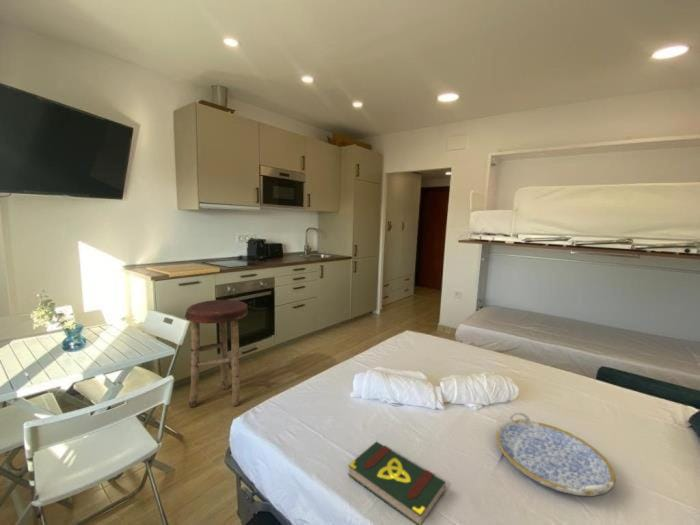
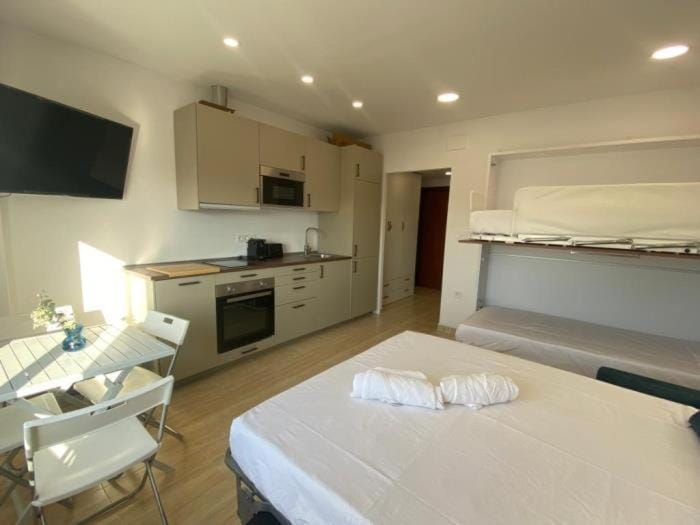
- stool (220, 353)
- book (395, 477)
- serving tray (550, 452)
